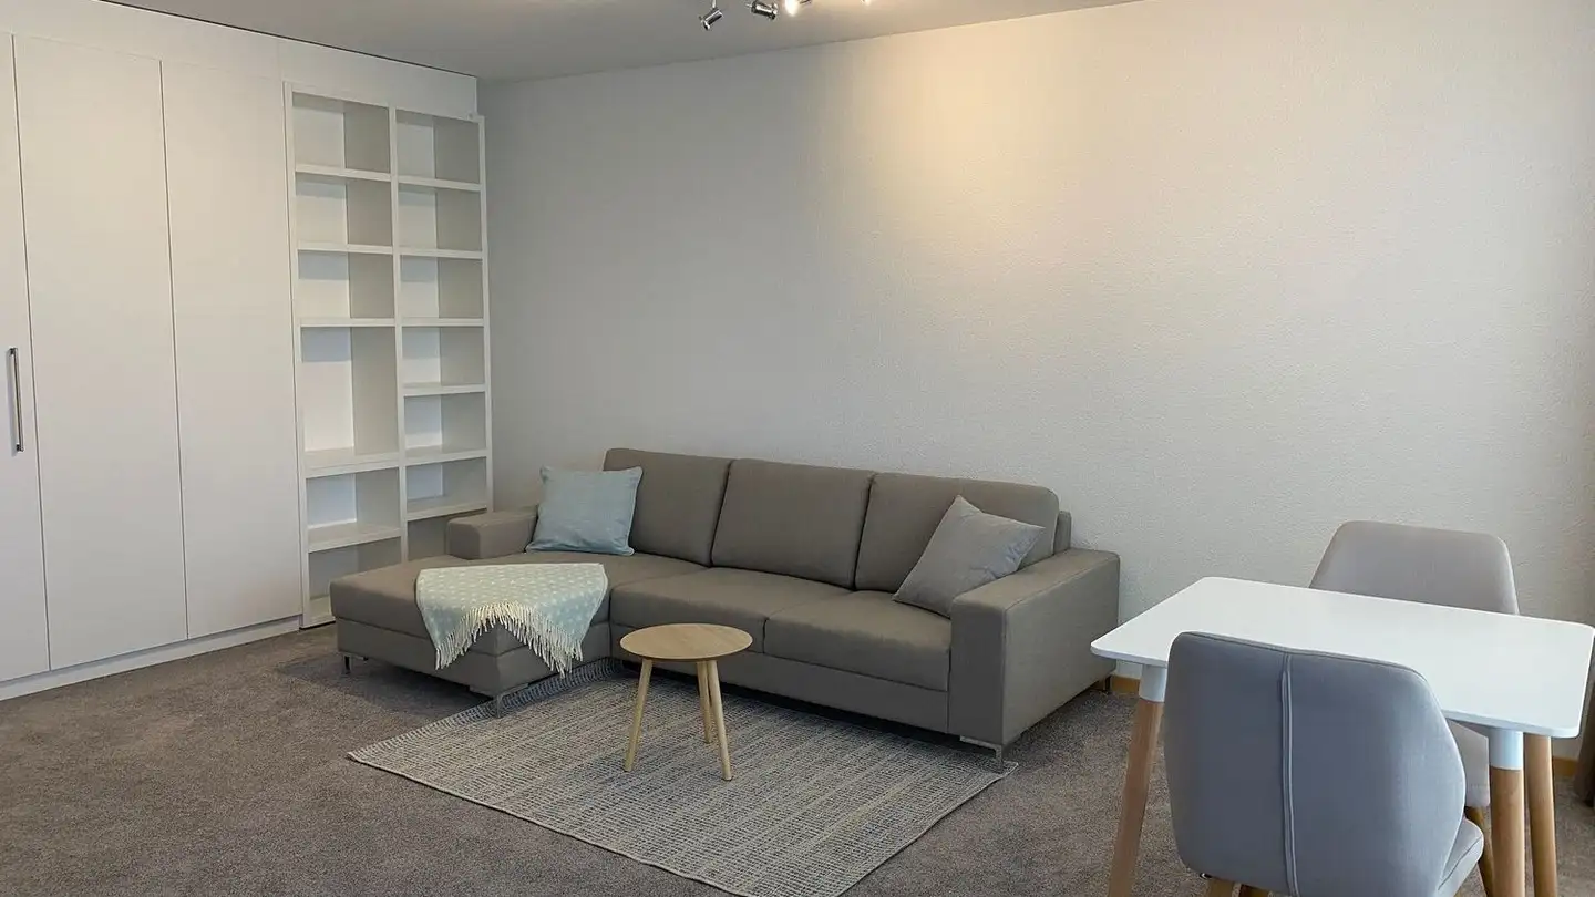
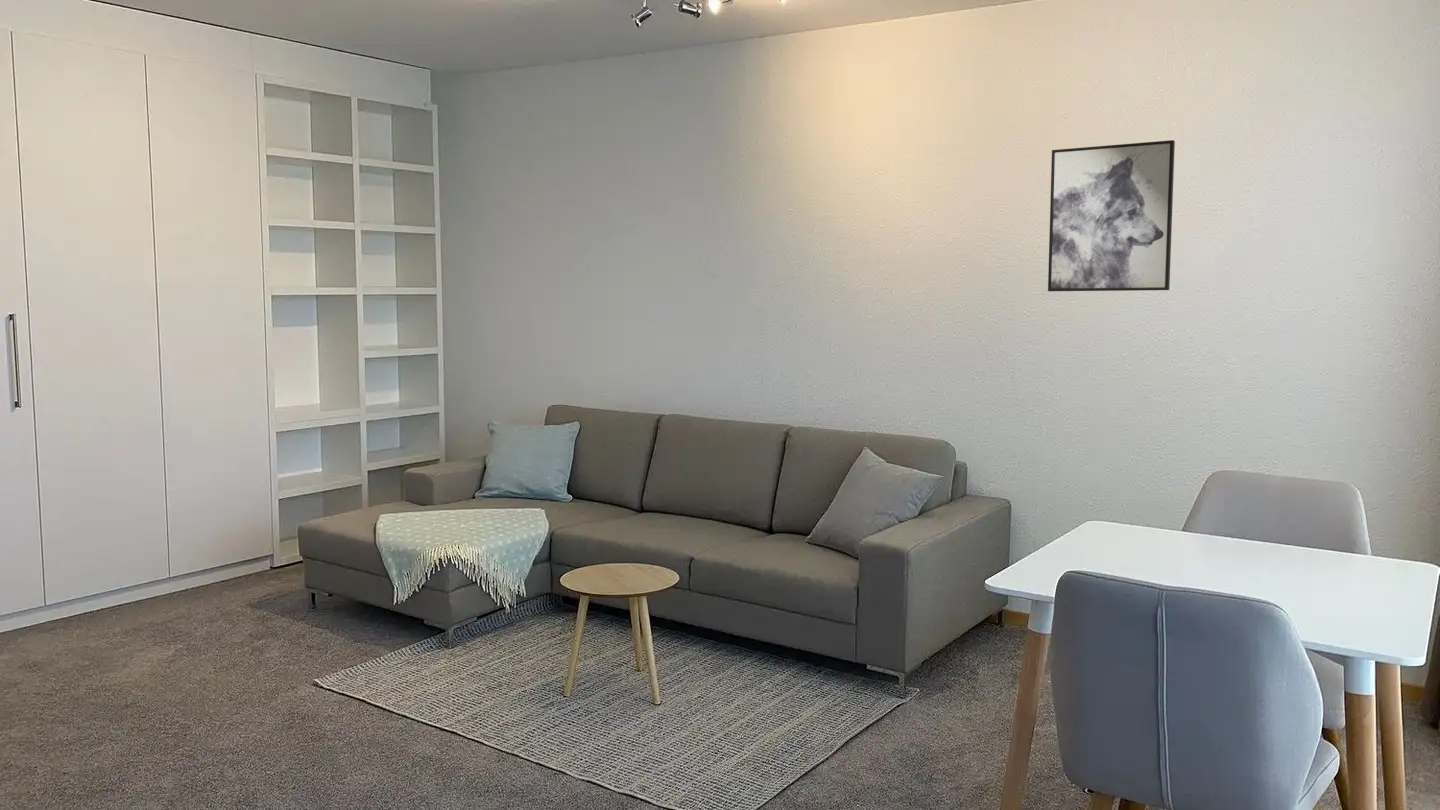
+ wall art (1109, 218)
